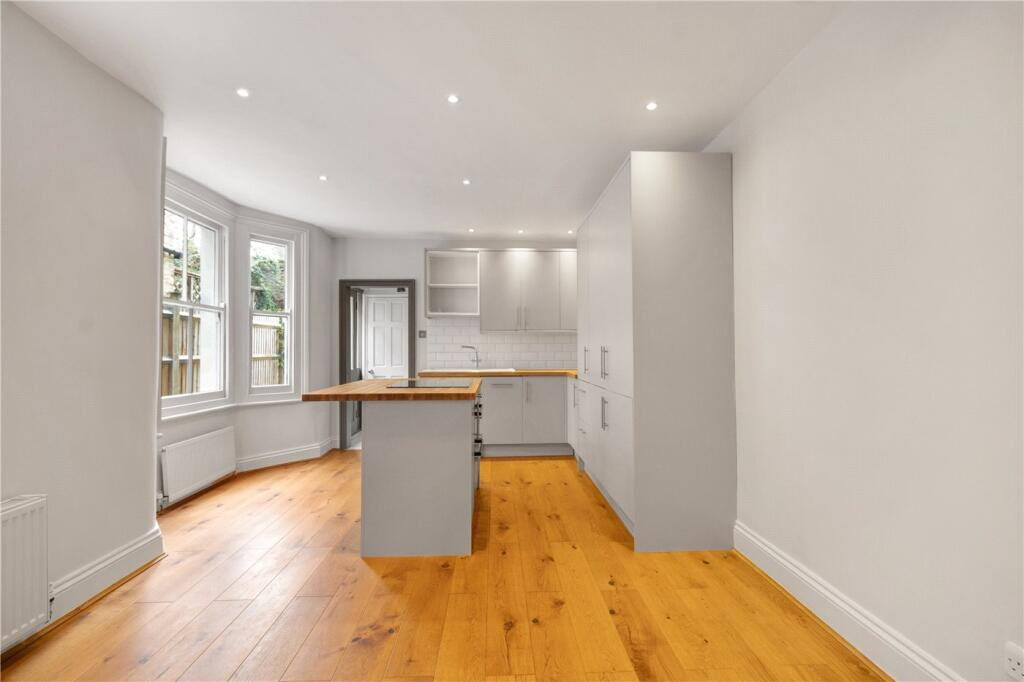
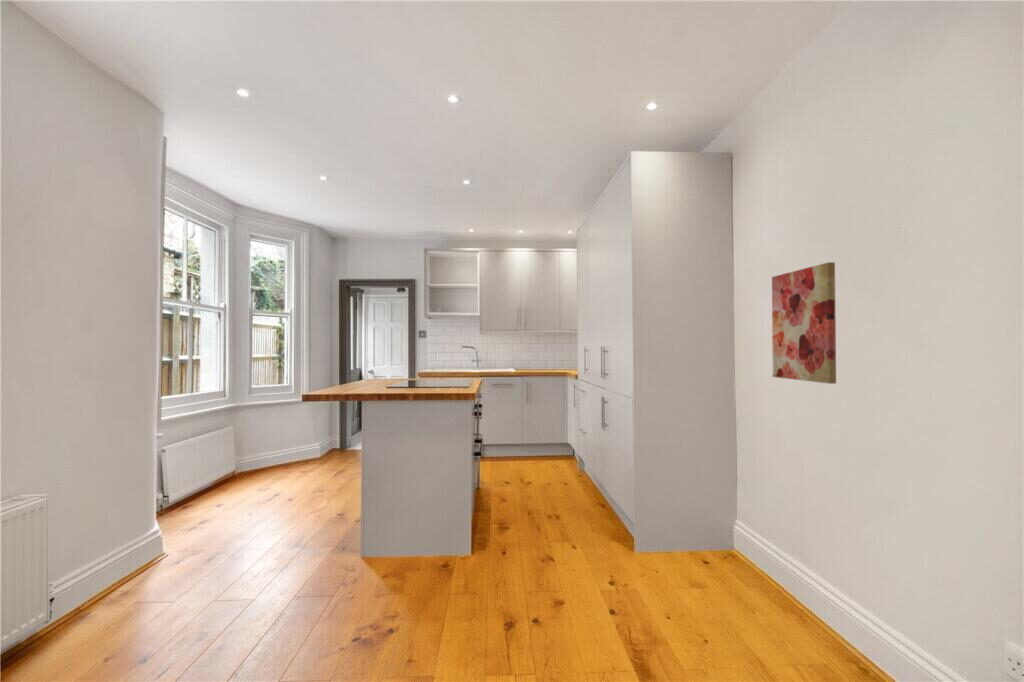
+ wall art (800, 325)
